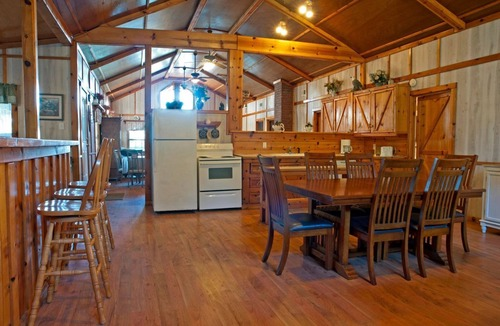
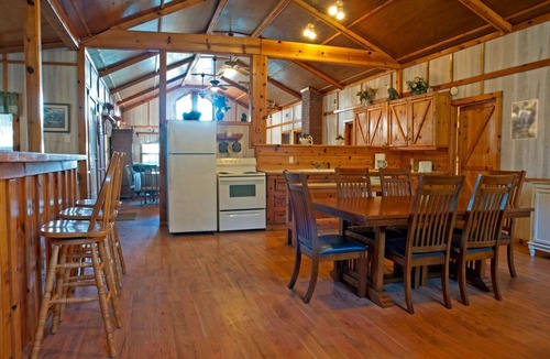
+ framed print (524, 120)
